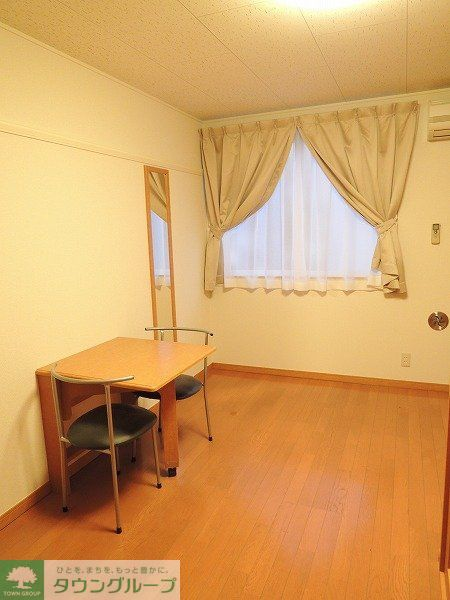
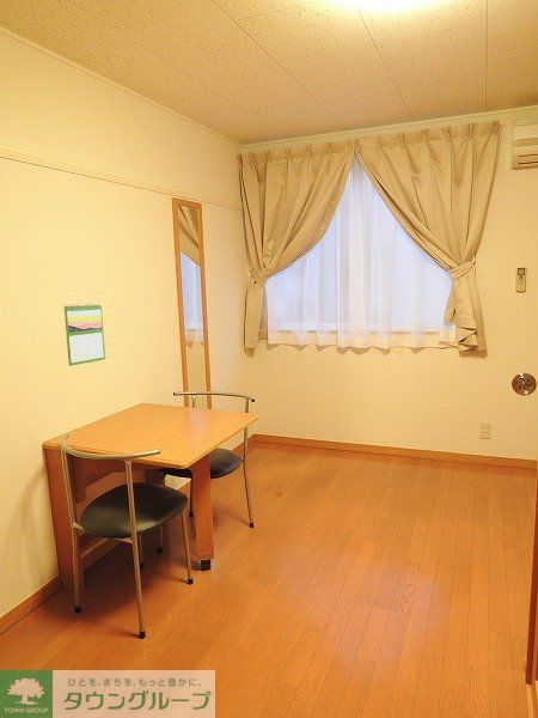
+ calendar (85, 333)
